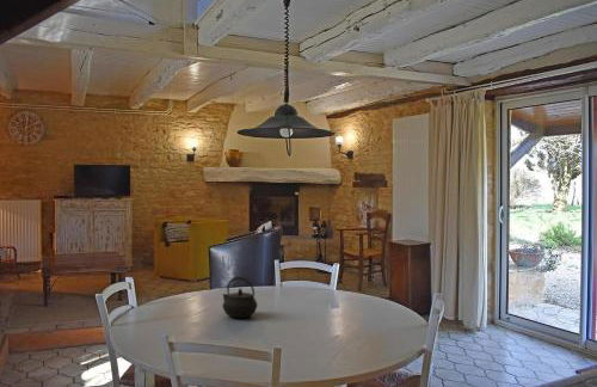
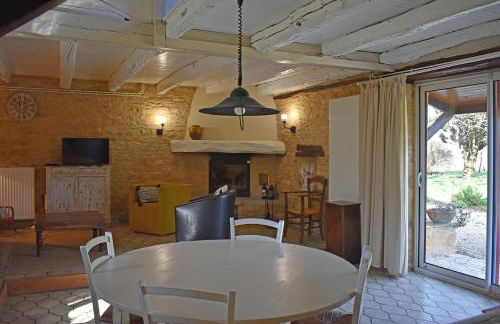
- kettle (238, 295)
